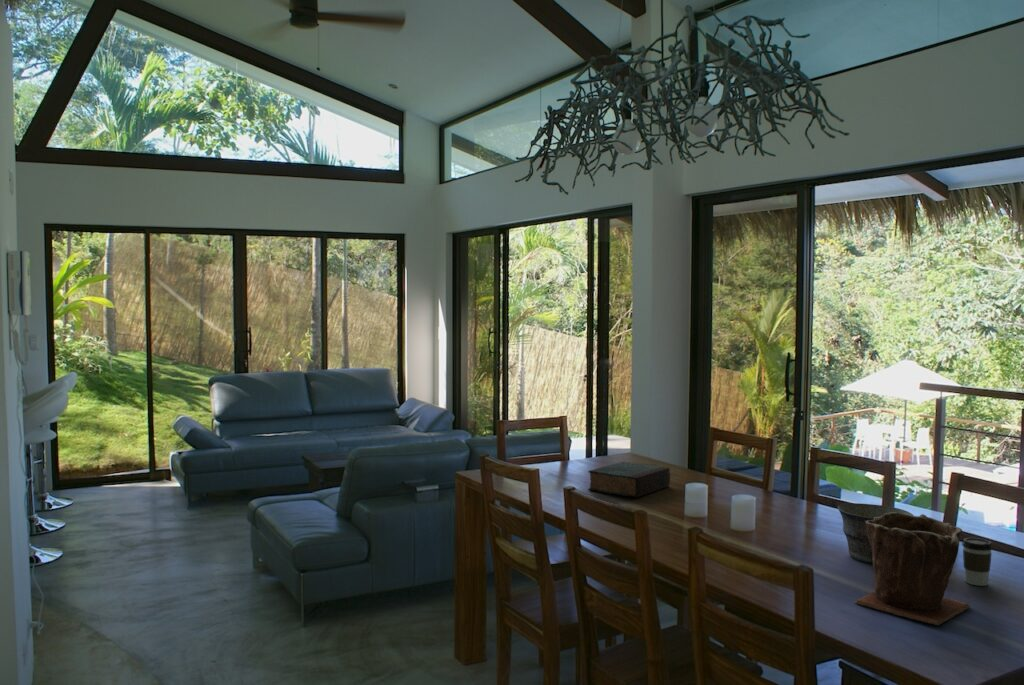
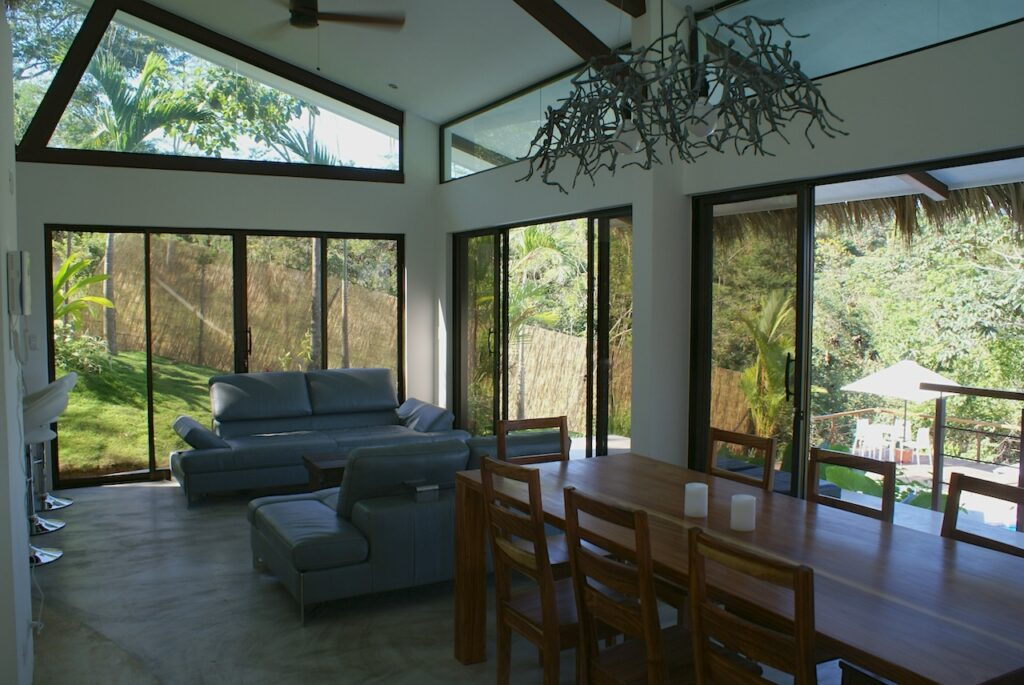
- plant pot (913, 562)
- coffee cup (976, 561)
- bowl (867, 534)
- book (629, 478)
